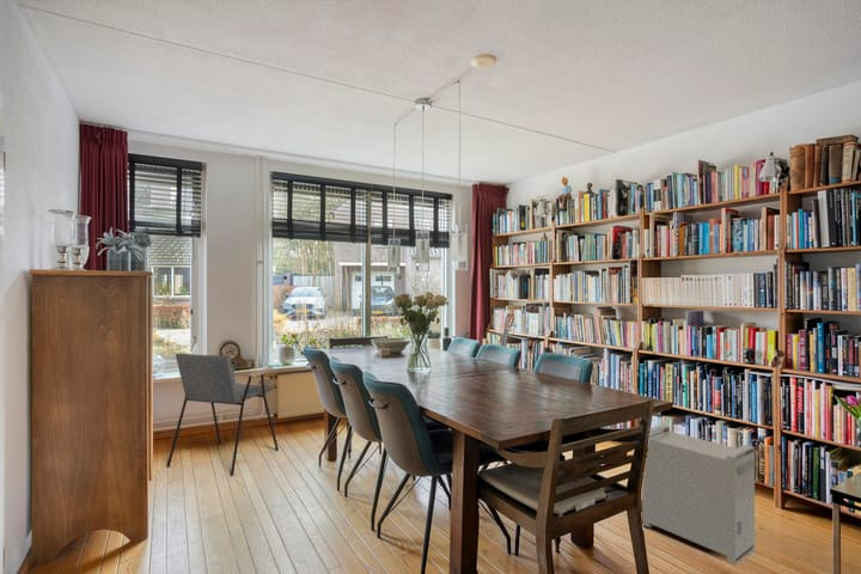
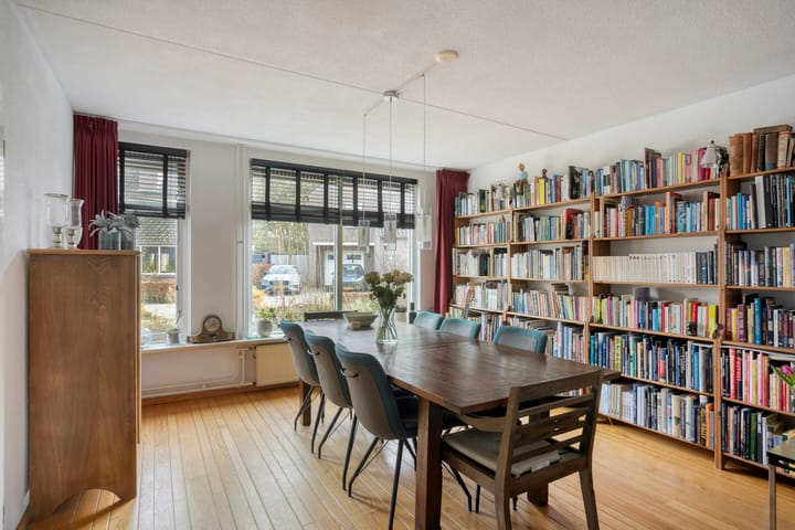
- storage bin (696, 488)
- armchair (226, 403)
